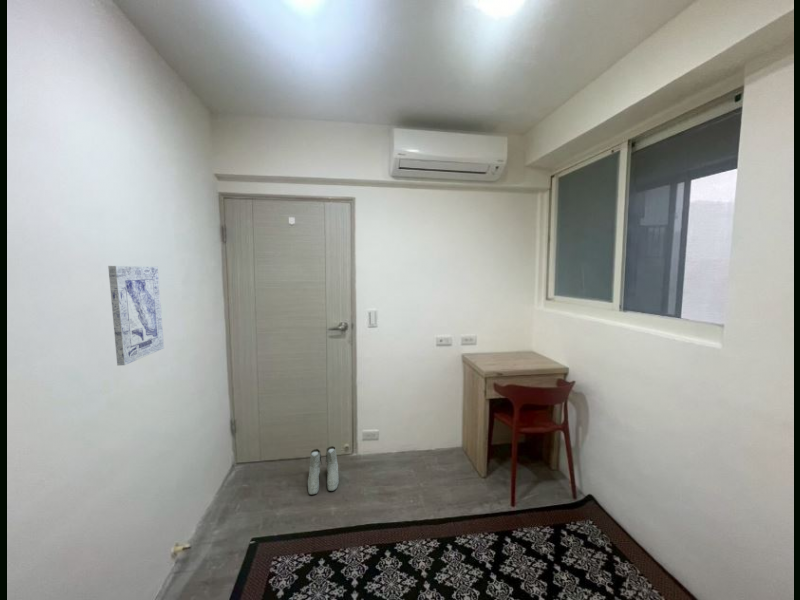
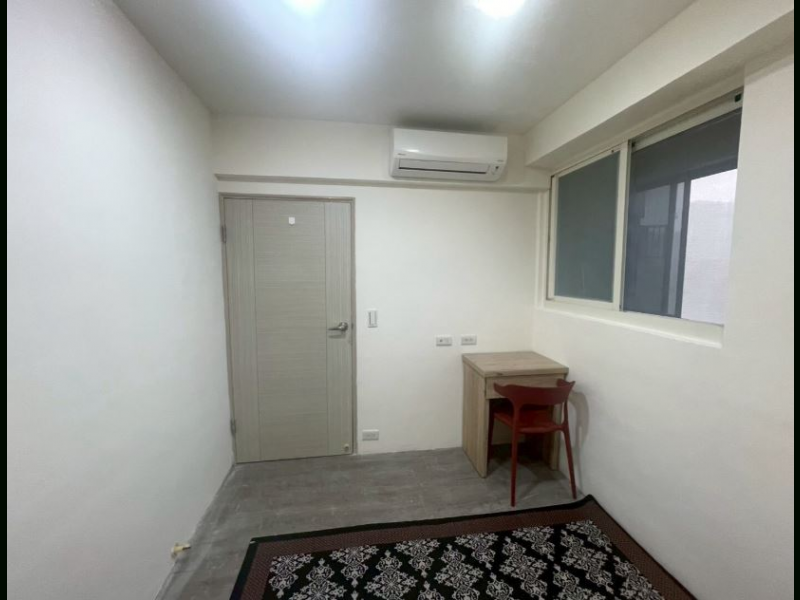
- wall art (139, 311)
- boots (327, 468)
